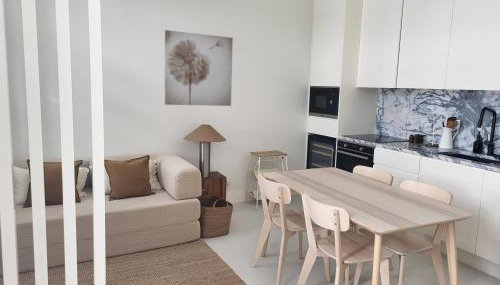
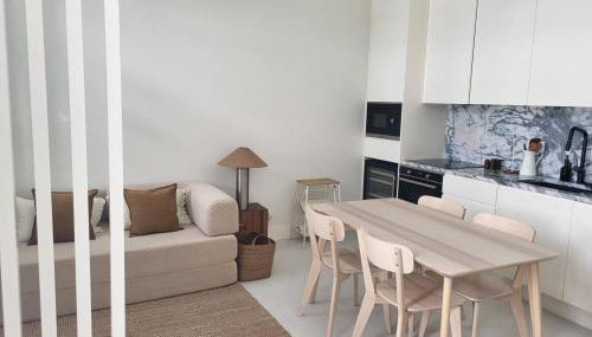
- wall art (199, 70)
